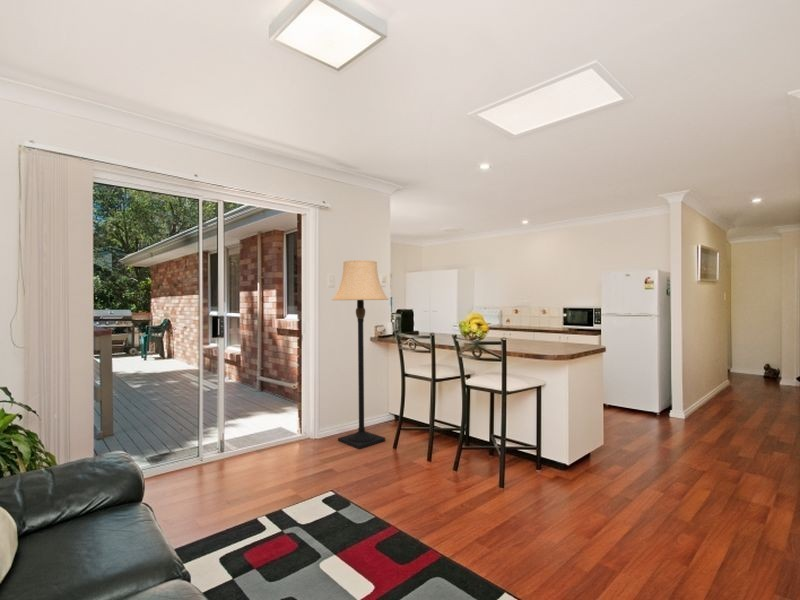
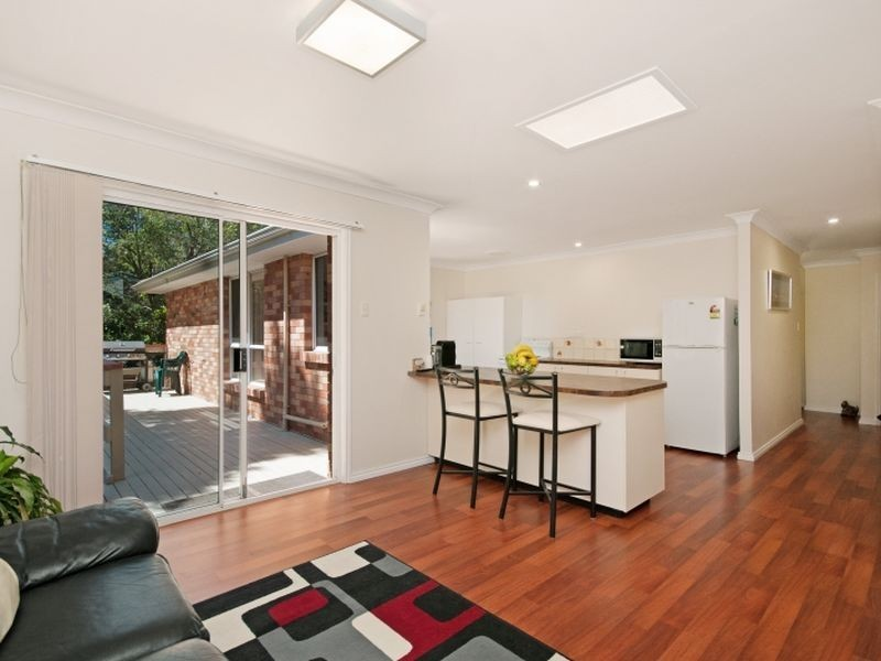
- lamp (360, 351)
